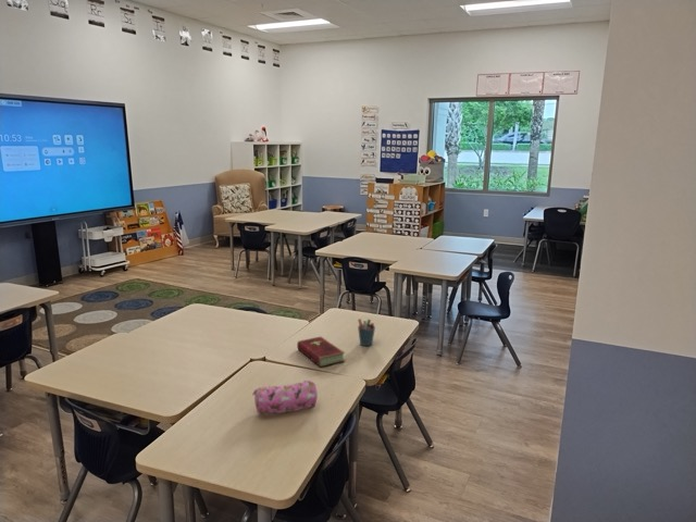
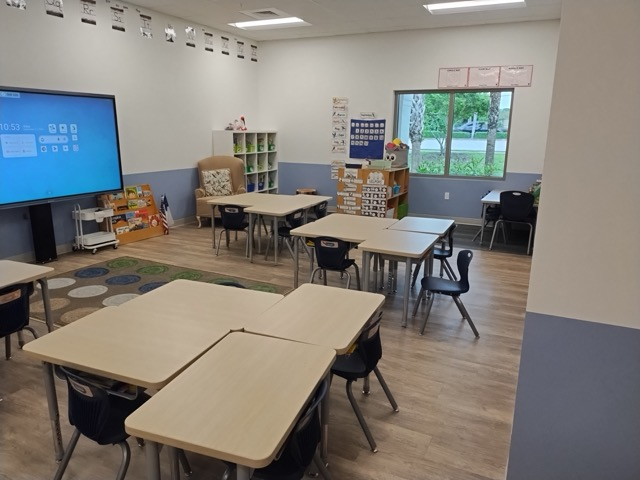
- pen holder (365, 331)
- pencil case (285, 397)
- hardcover book (320, 350)
